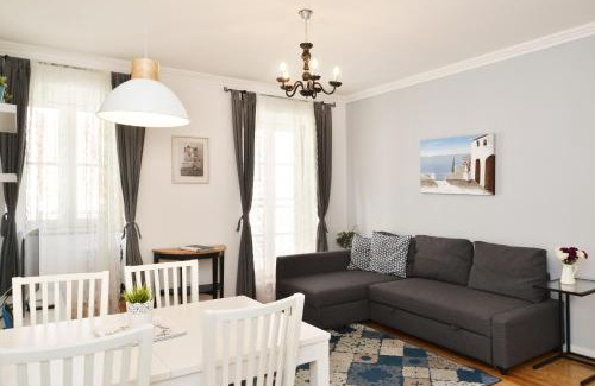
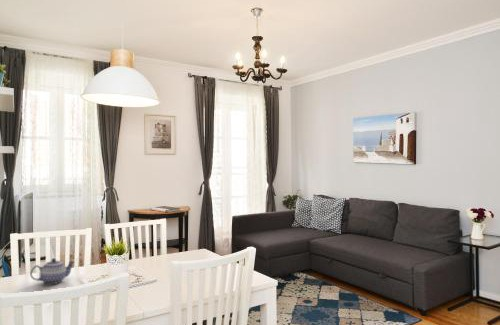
+ teapot (53, 270)
